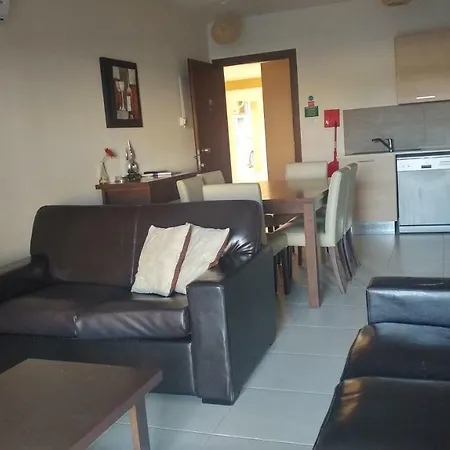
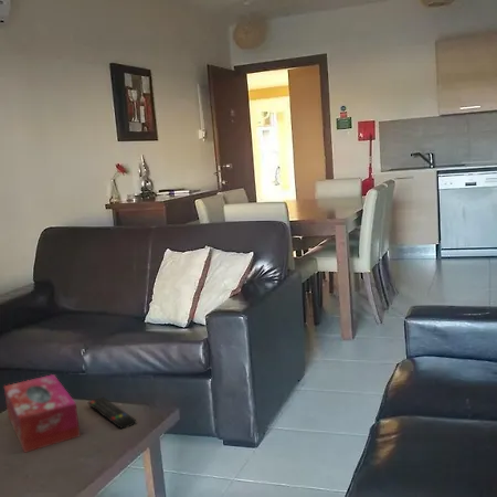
+ remote control (110, 412)
+ tissue box (40, 410)
